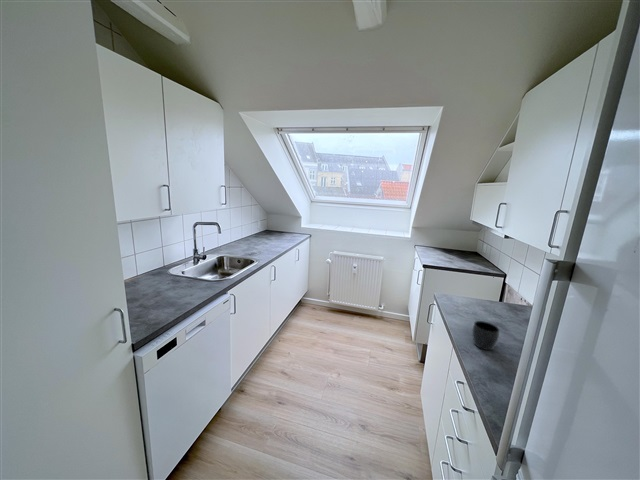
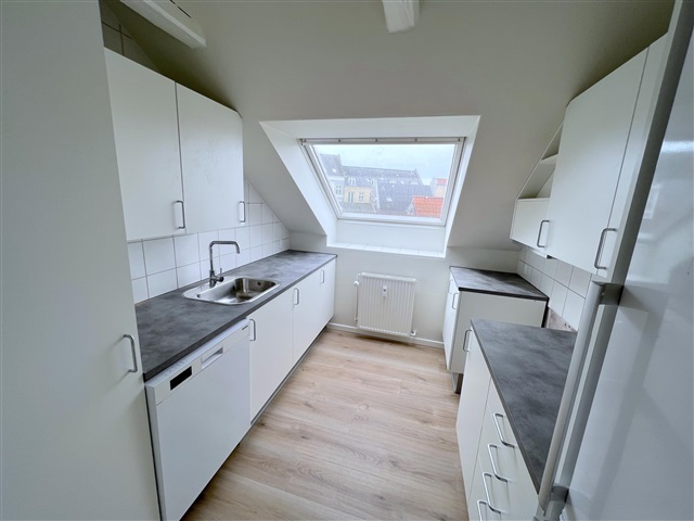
- mug (485, 334)
